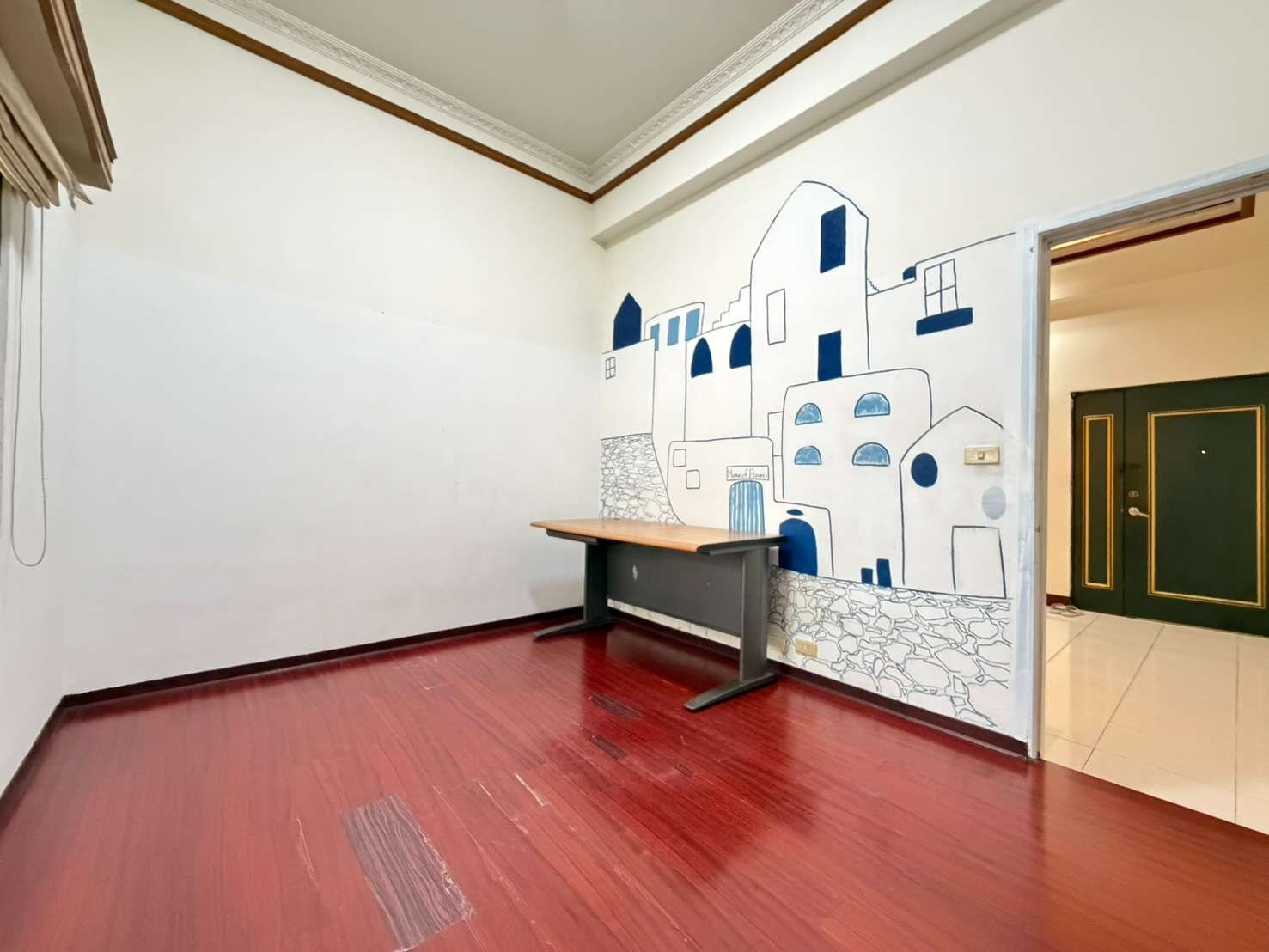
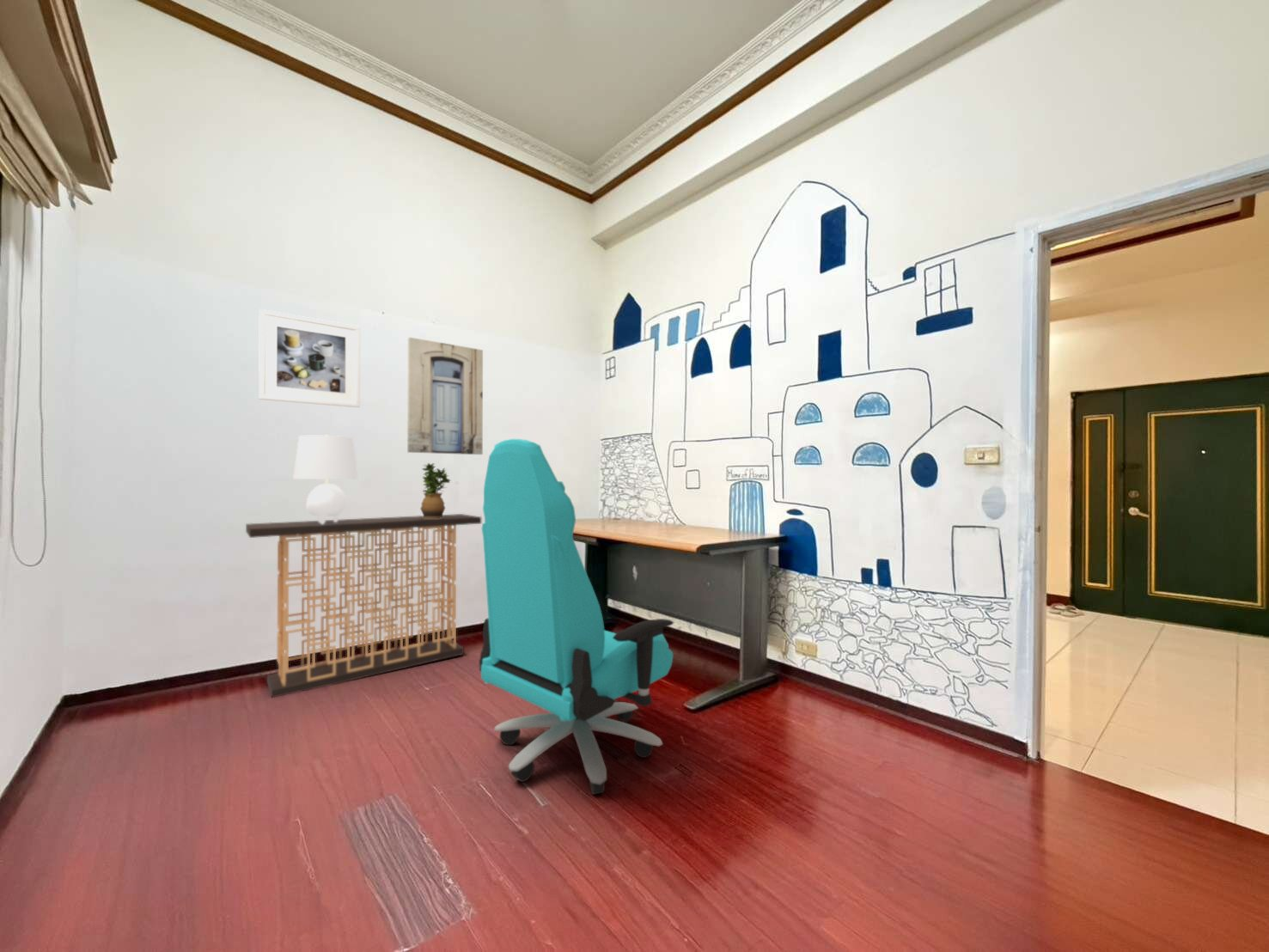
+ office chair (577, 596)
+ console table (375, 594)
+ table lamp (326, 478)
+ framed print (312, 361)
+ wall art (447, 399)
+ potted plant (435, 490)
